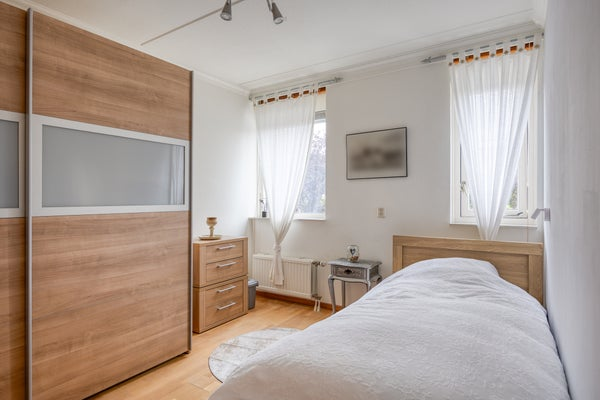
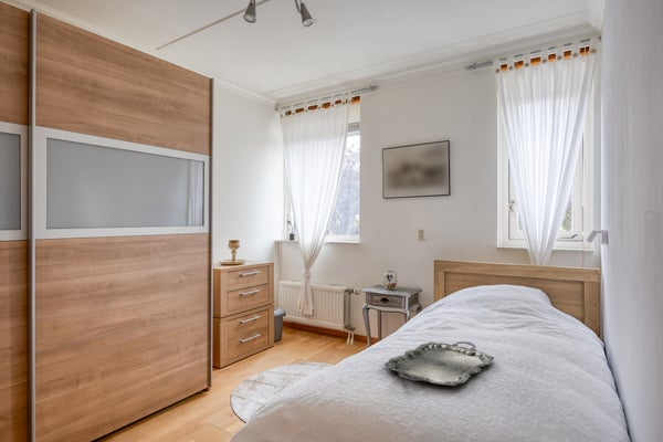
+ serving tray (440, 360)
